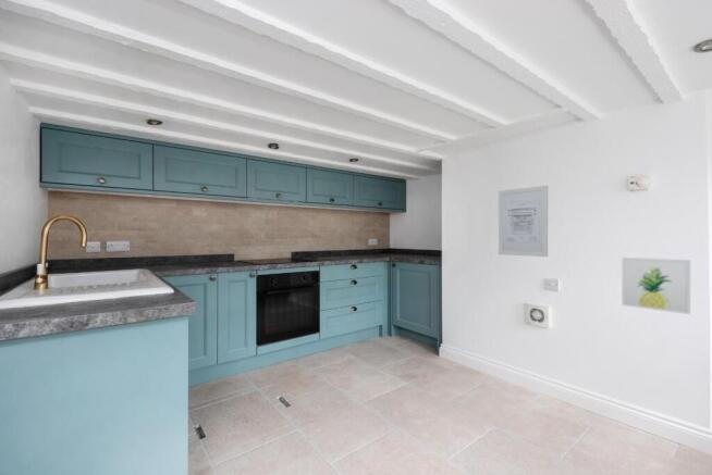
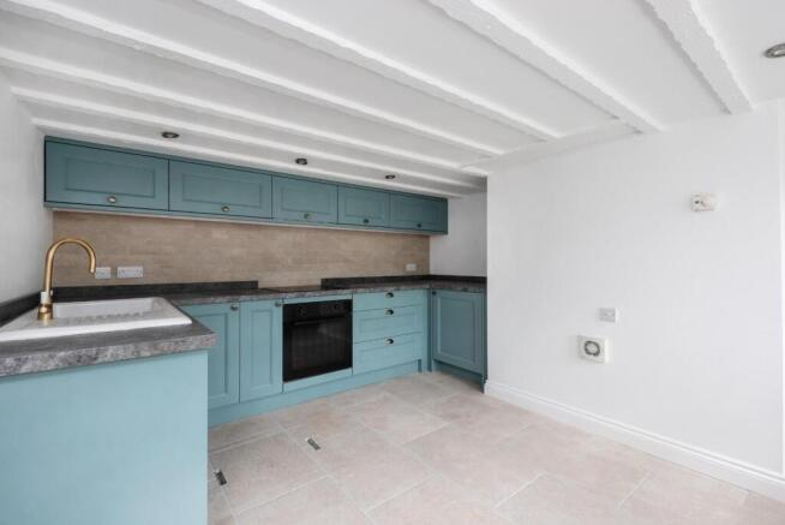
- wall art (653, 284)
- wall art (521, 222)
